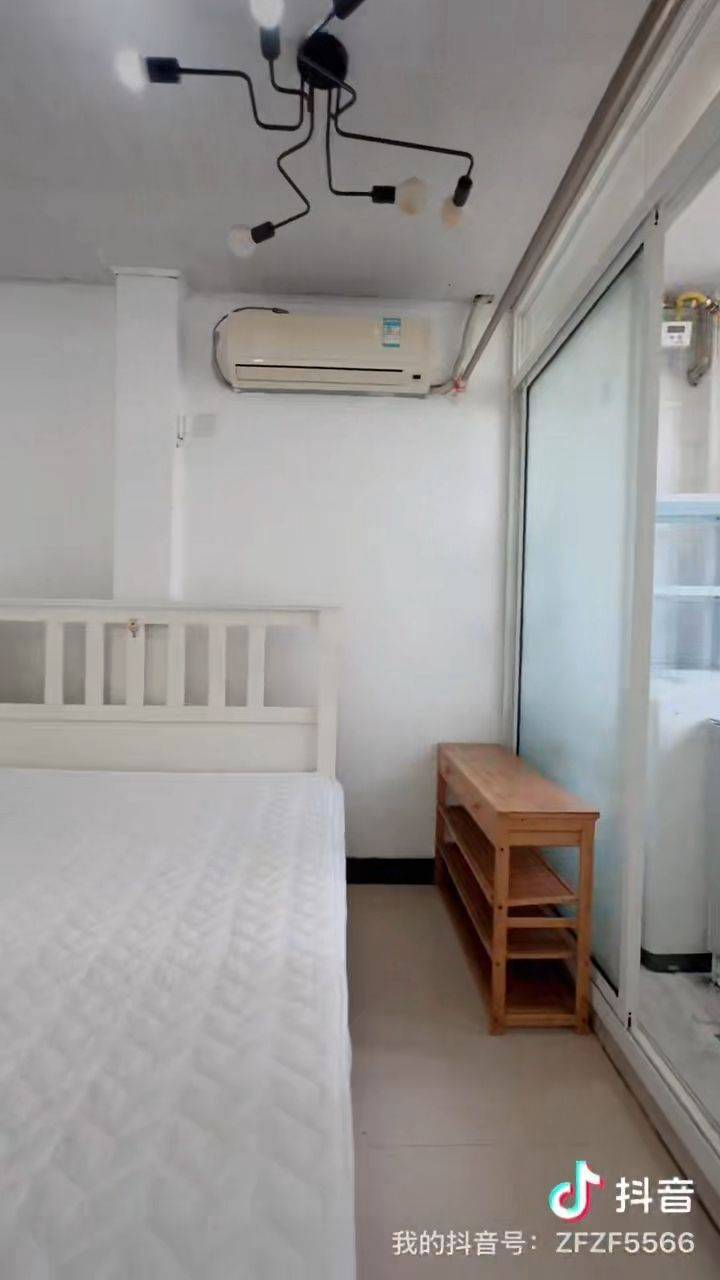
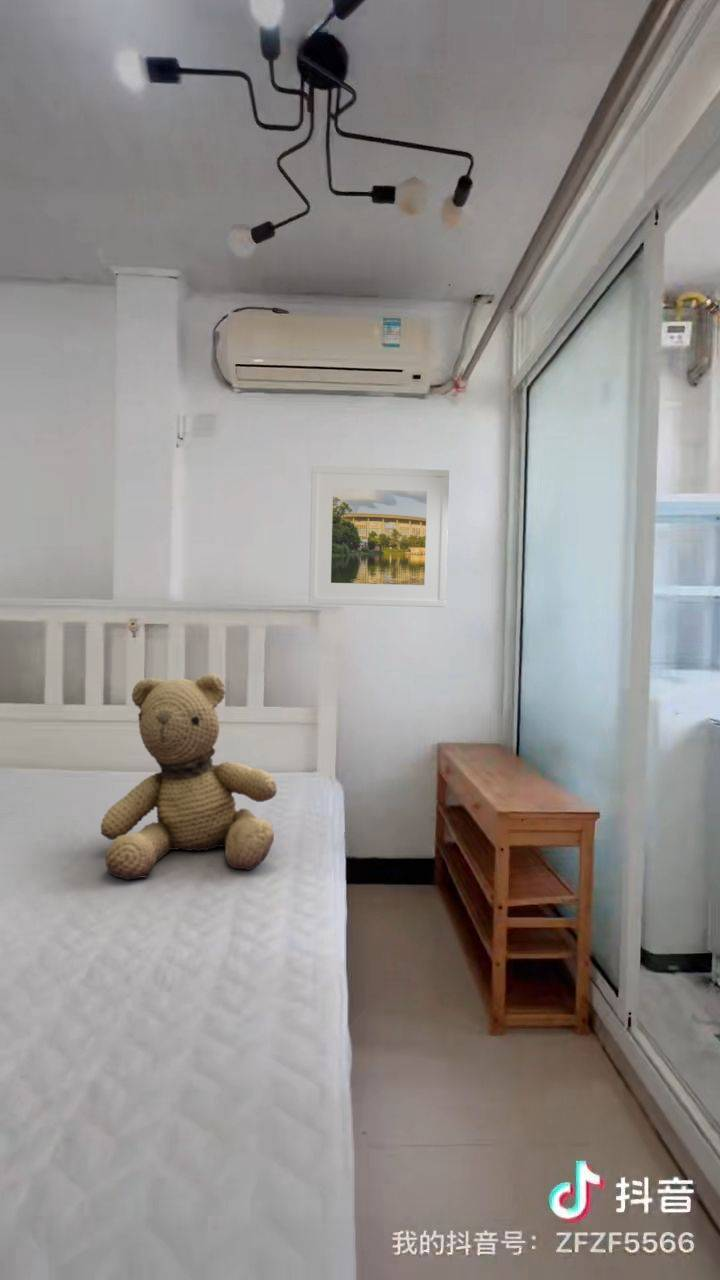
+ teddy bear (190, 764)
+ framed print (378, 537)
